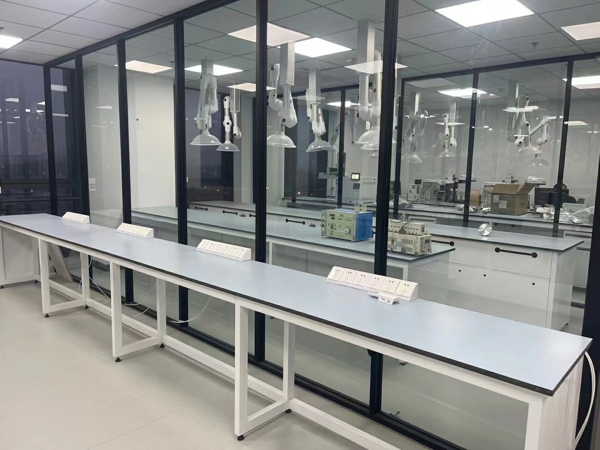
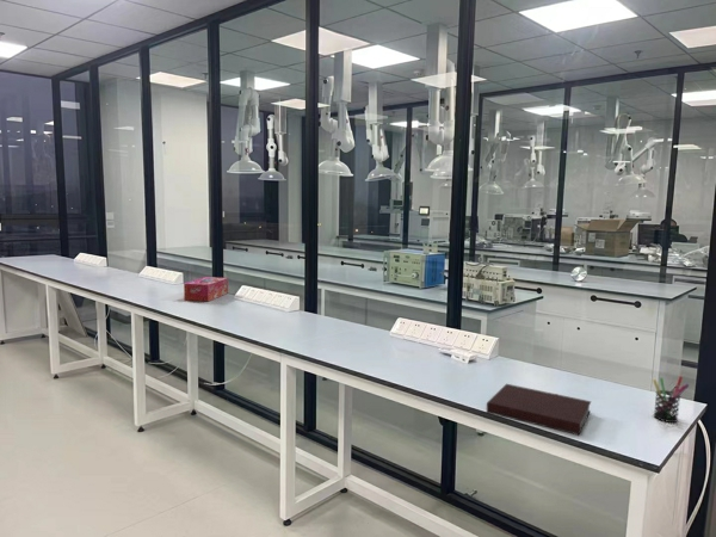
+ pen holder (668, 396)
+ notebook (538, 407)
+ tissue box (206, 288)
